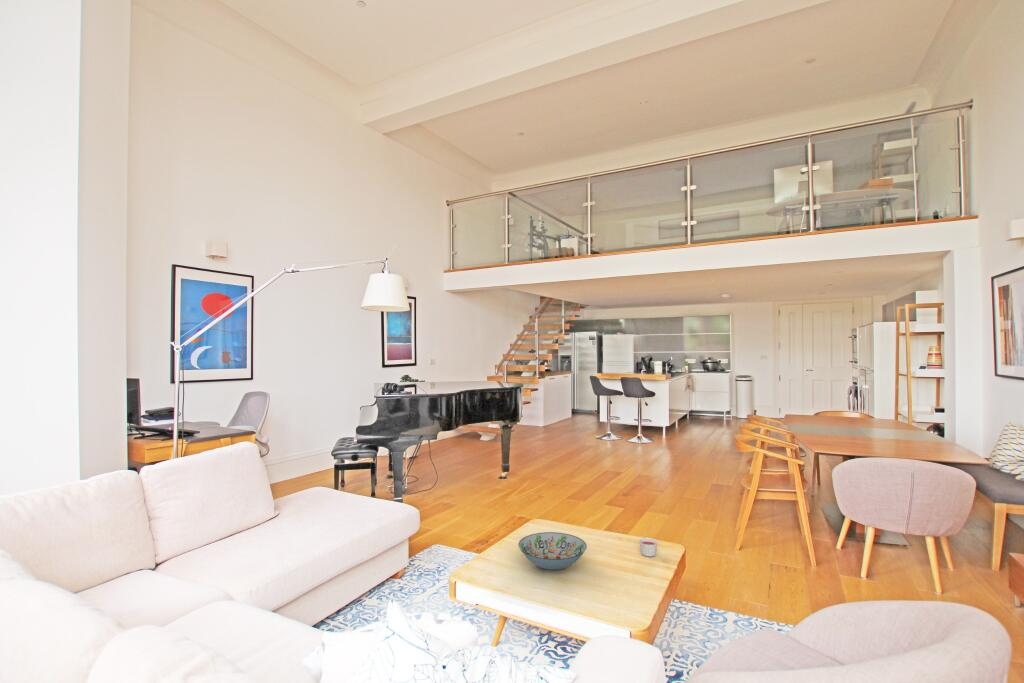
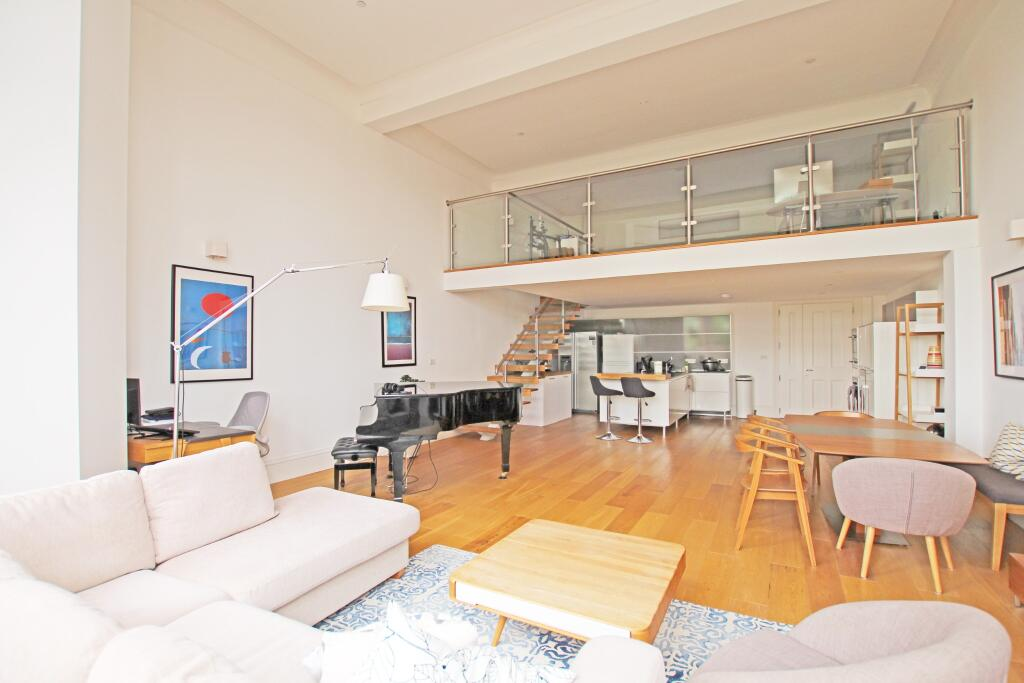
- candle (648, 547)
- decorative bowl (552, 555)
